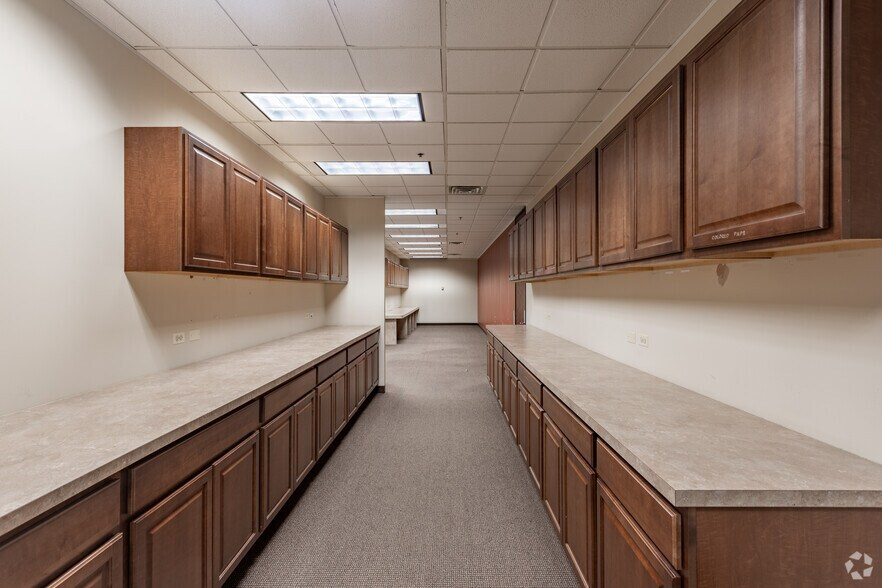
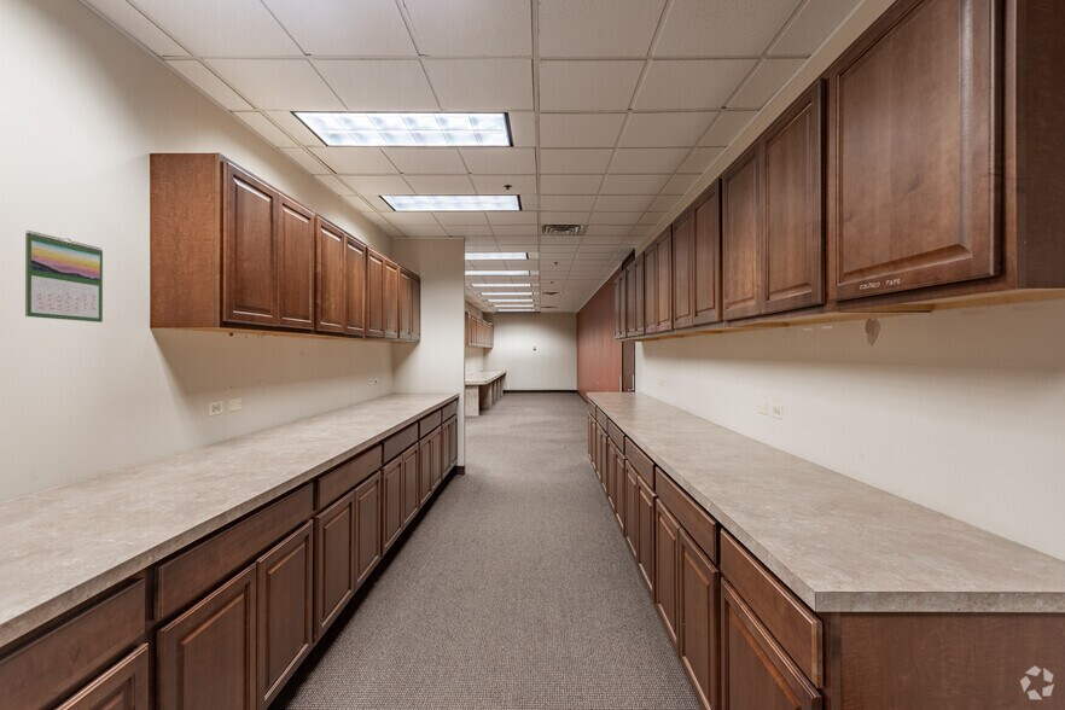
+ calendar (66, 279)
